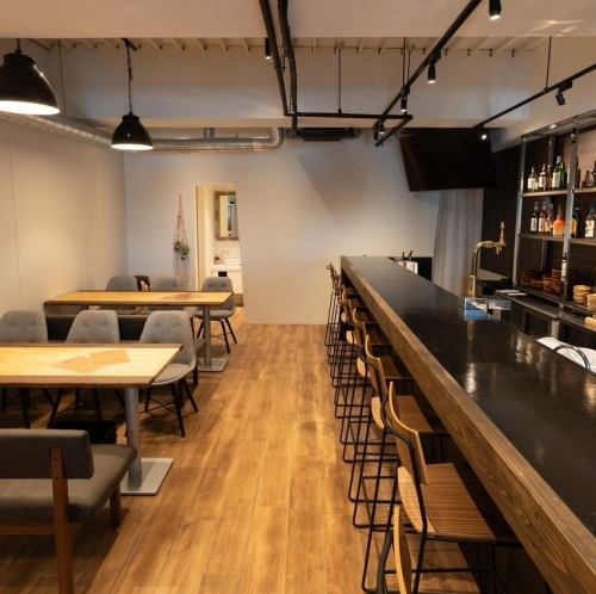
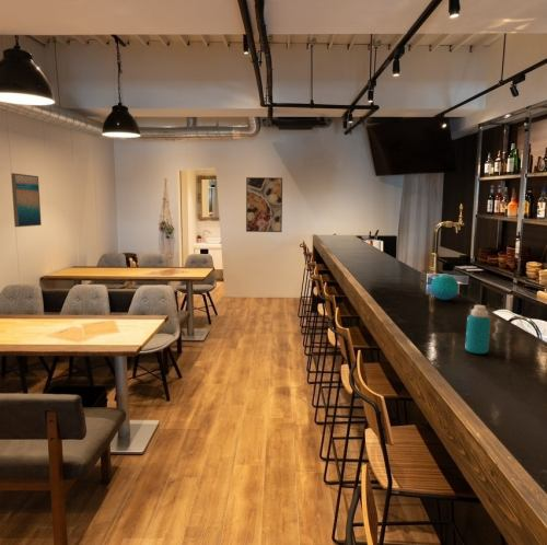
+ bottle (478, 328)
+ decorative orb (444, 287)
+ wall art (26, 200)
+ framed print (264, 205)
